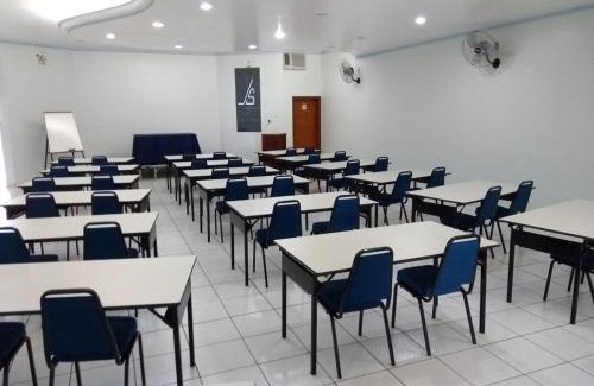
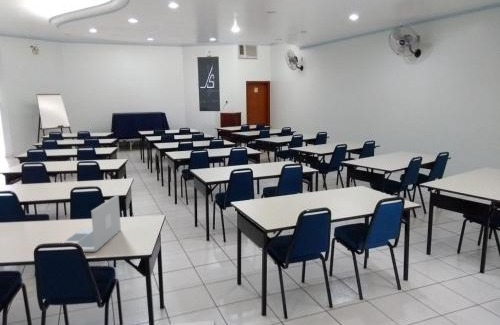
+ laptop (92, 221)
